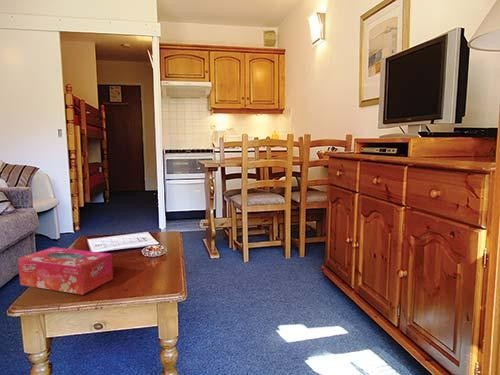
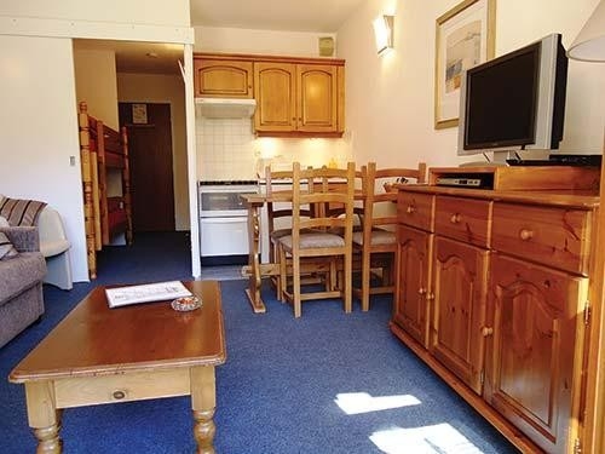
- tissue box (66, 268)
